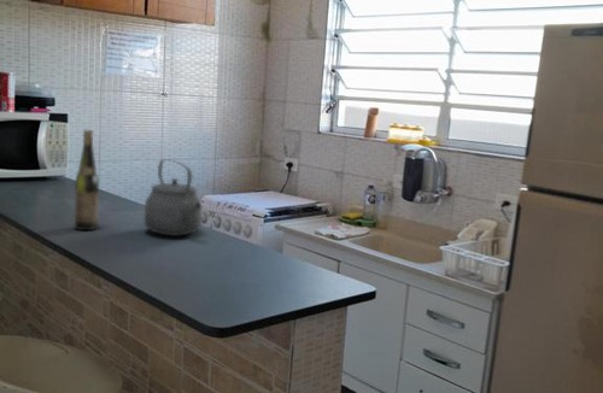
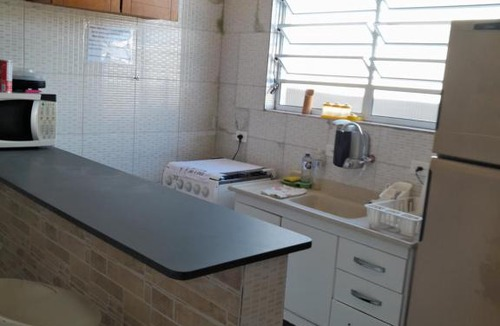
- wine bottle (87, 180)
- tea kettle (177, 198)
